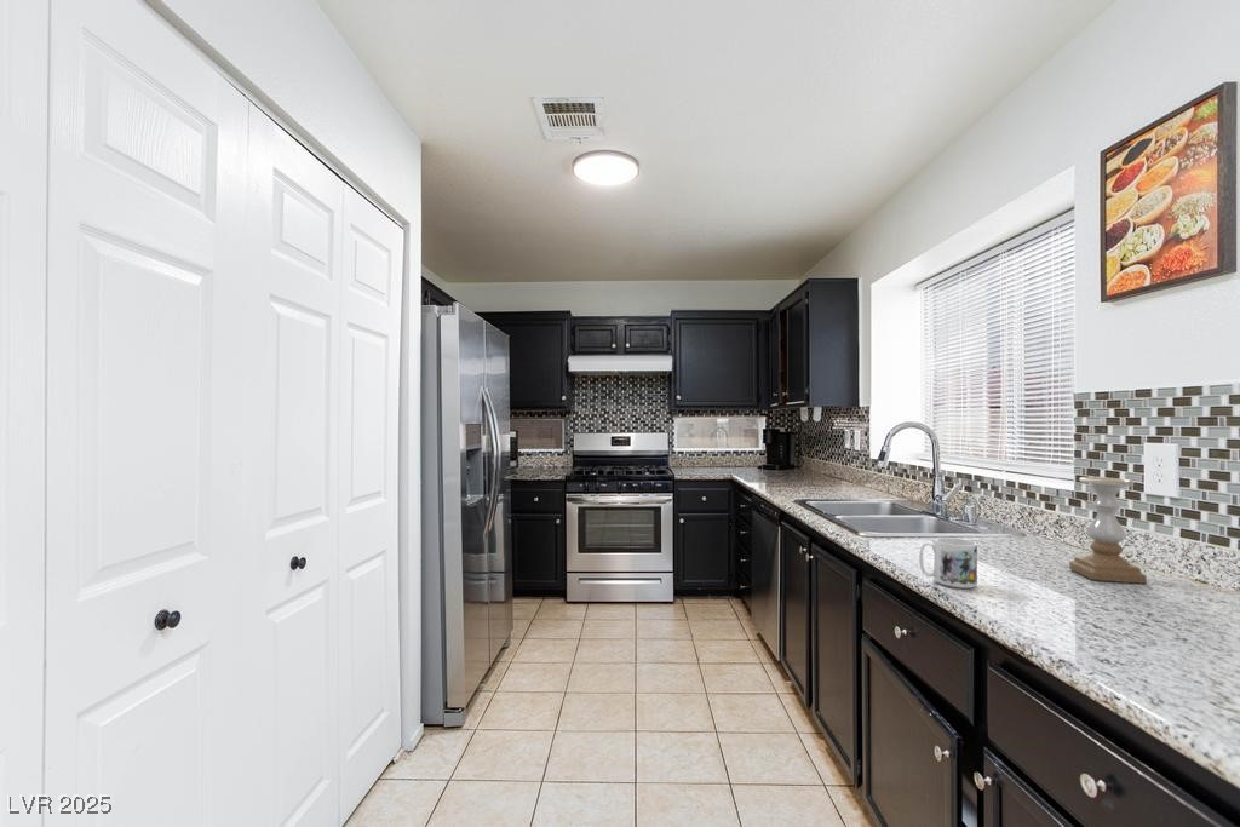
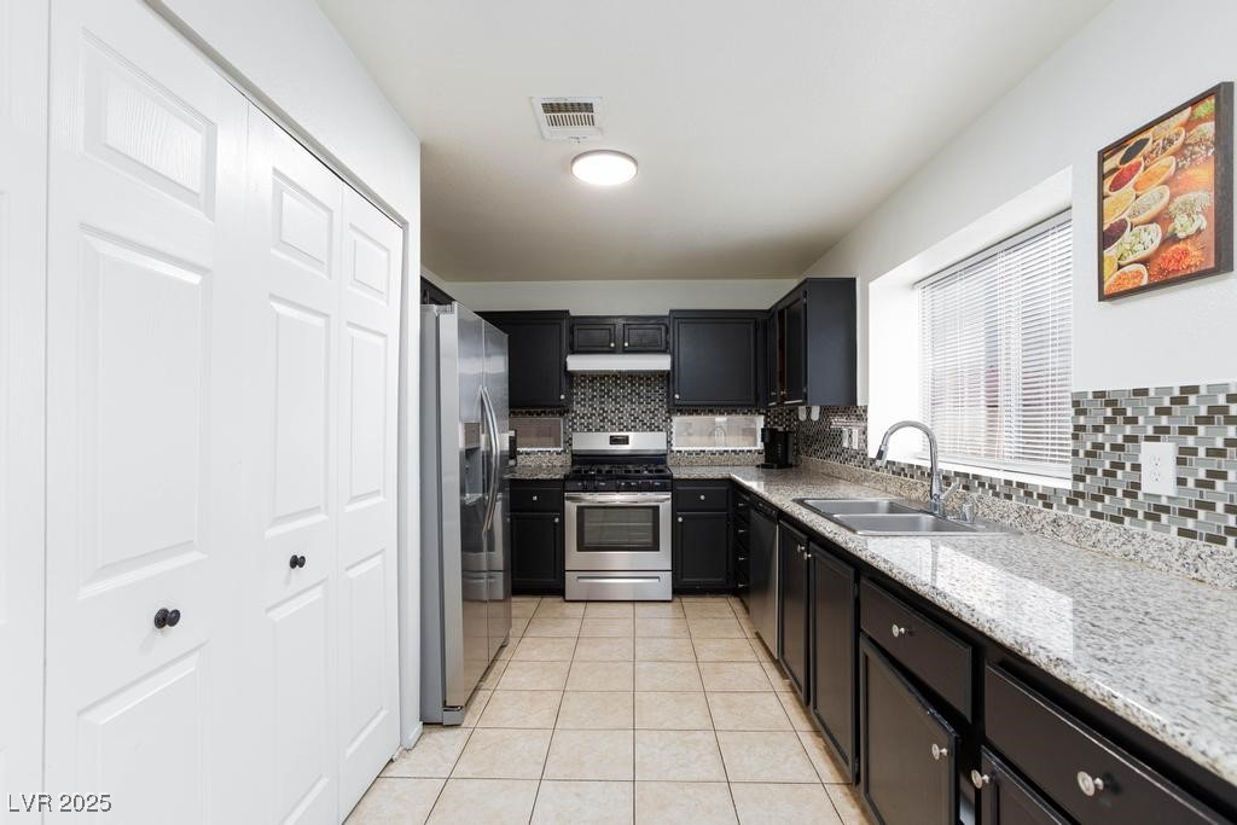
- mug (947, 561)
- candle holder (1106, 527)
